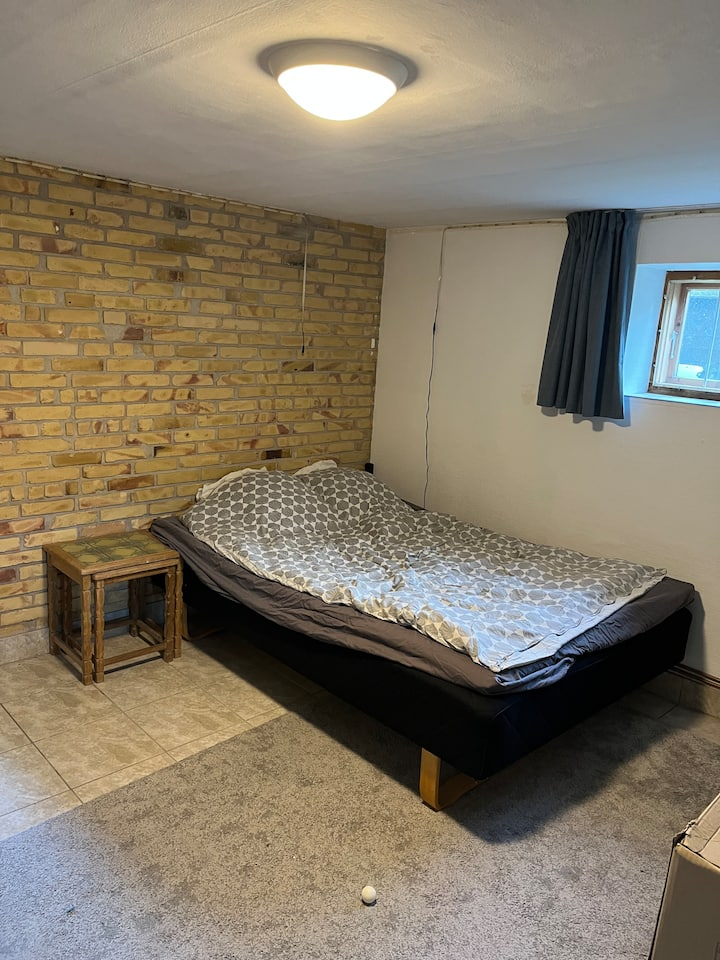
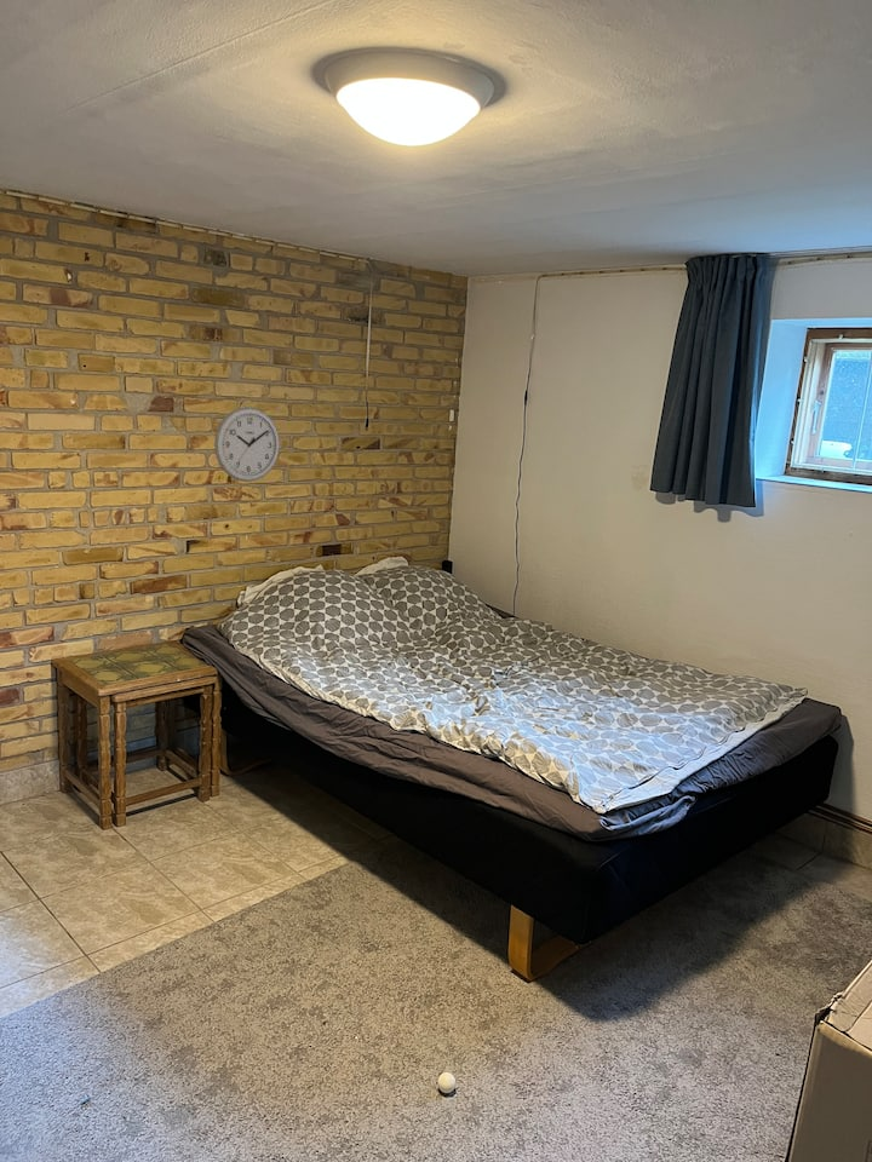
+ wall clock (248, 444)
